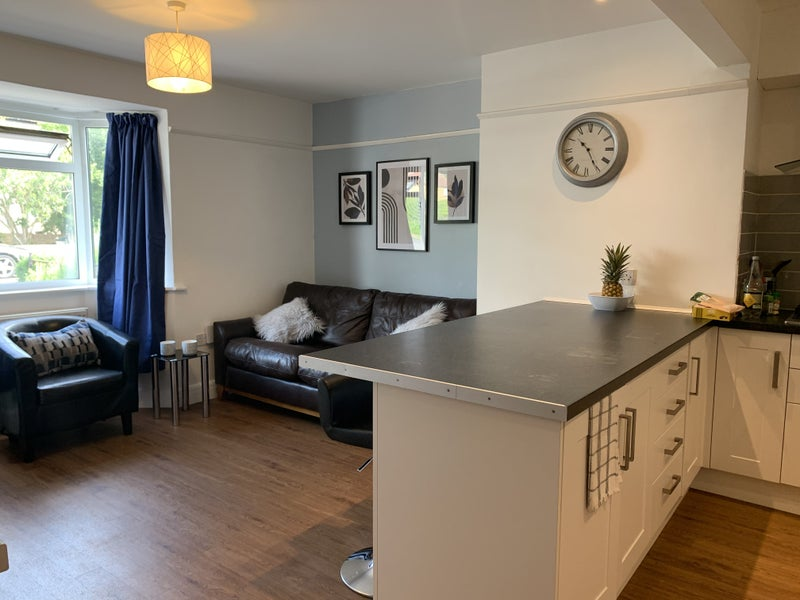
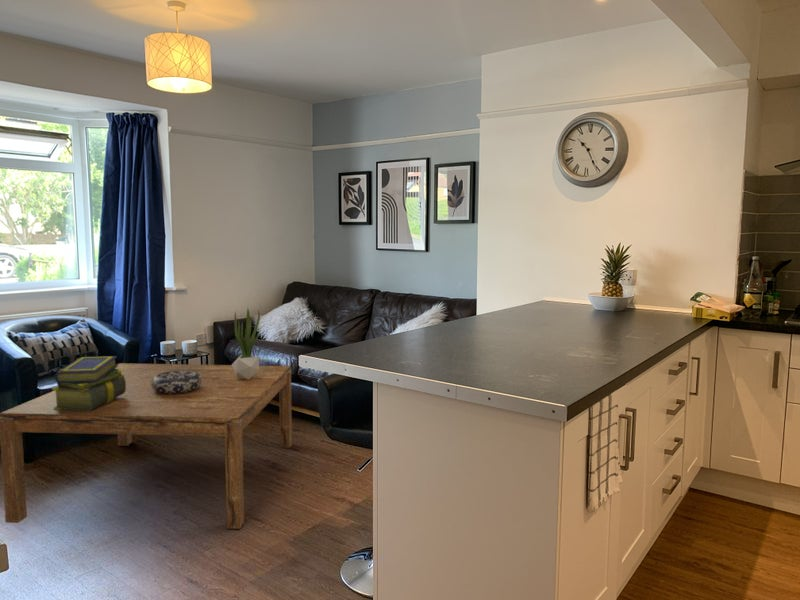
+ potted plant (246, 343)
+ coffee table (170, 432)
+ stack of books (90, 381)
+ decorative bowl (176, 381)
